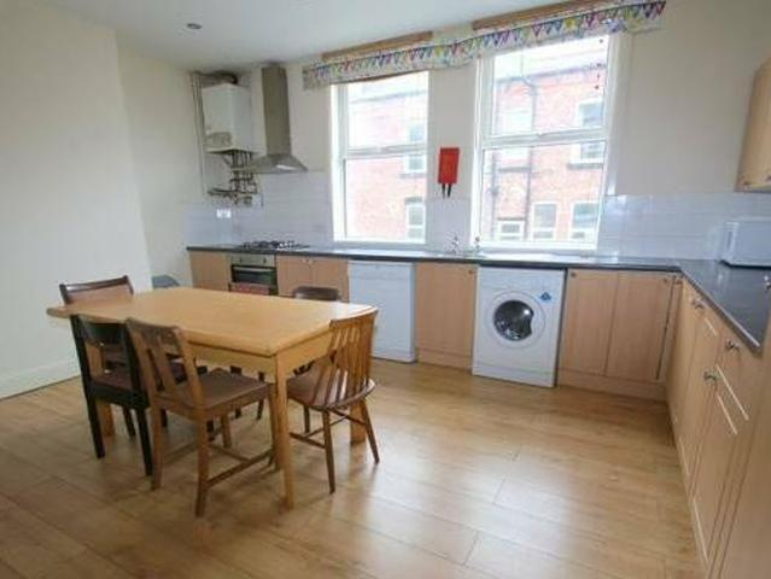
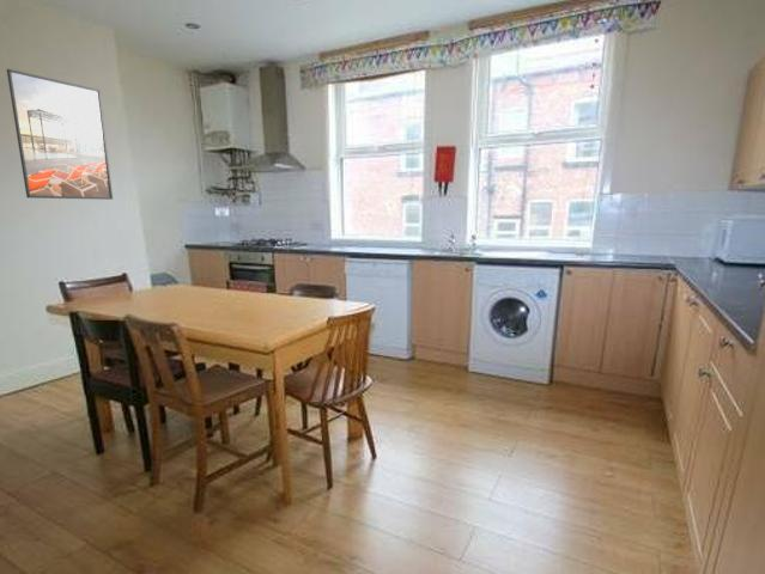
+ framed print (65, 140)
